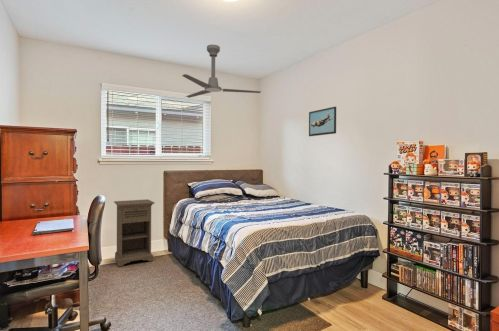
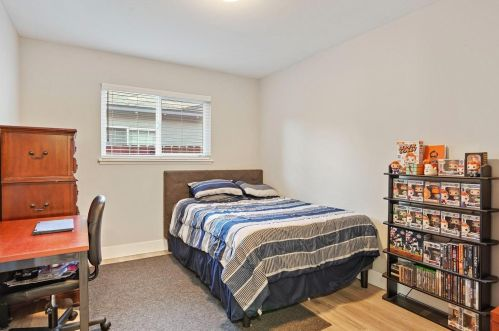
- ceiling fan (214, 68)
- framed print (321, 122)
- nightstand (133, 230)
